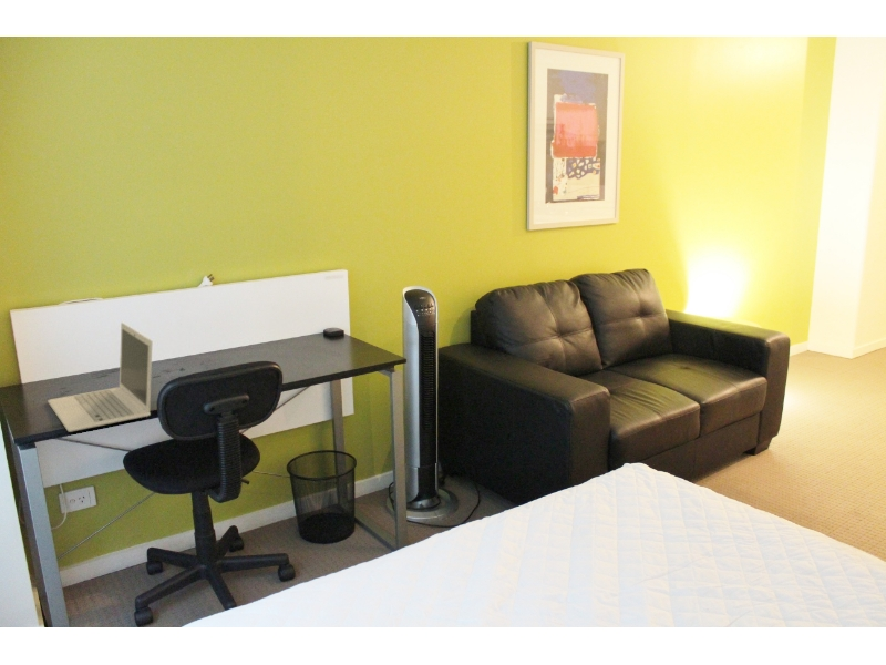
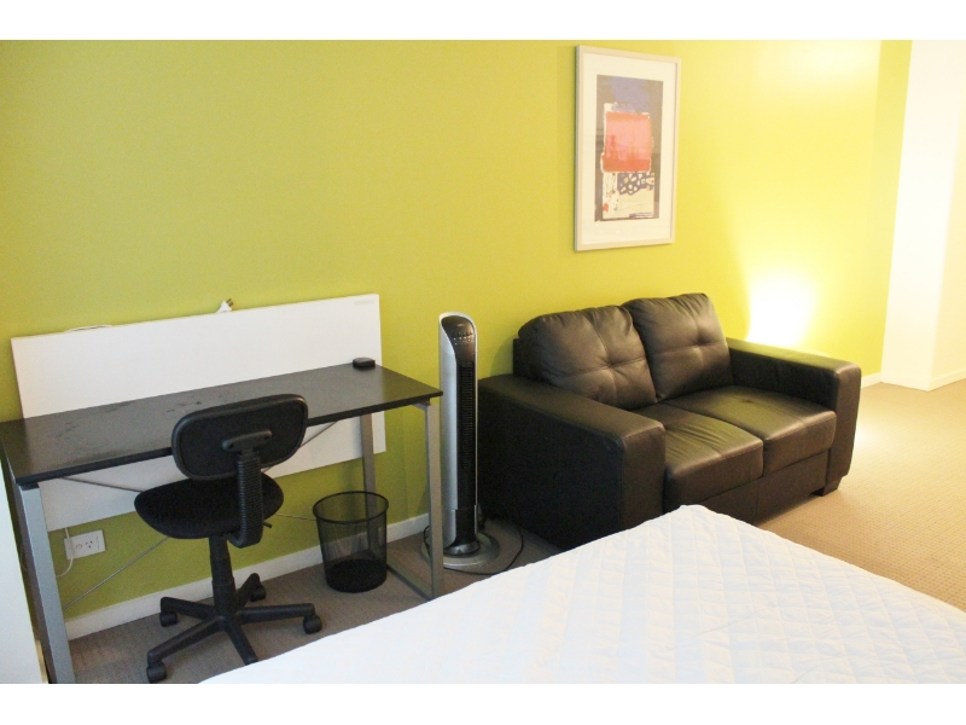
- laptop (99, 390)
